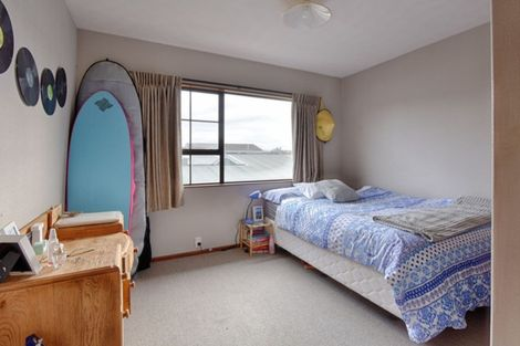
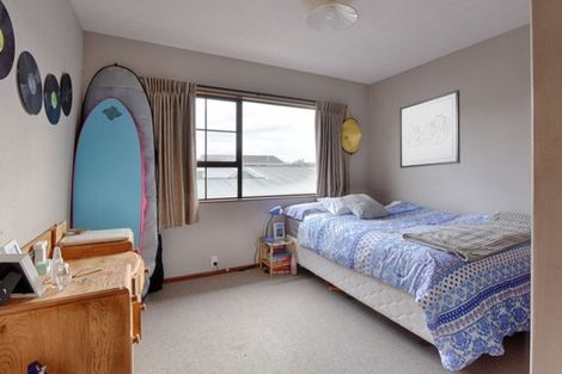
+ wall art (427, 133)
